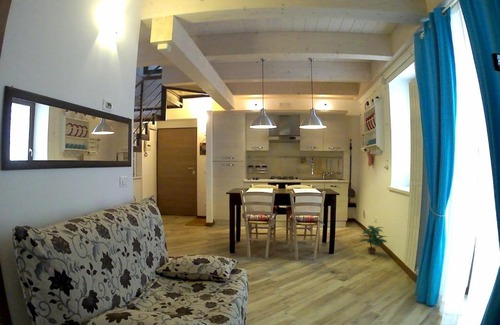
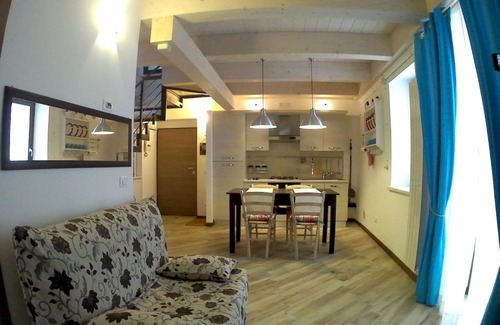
- potted plant (373, 240)
